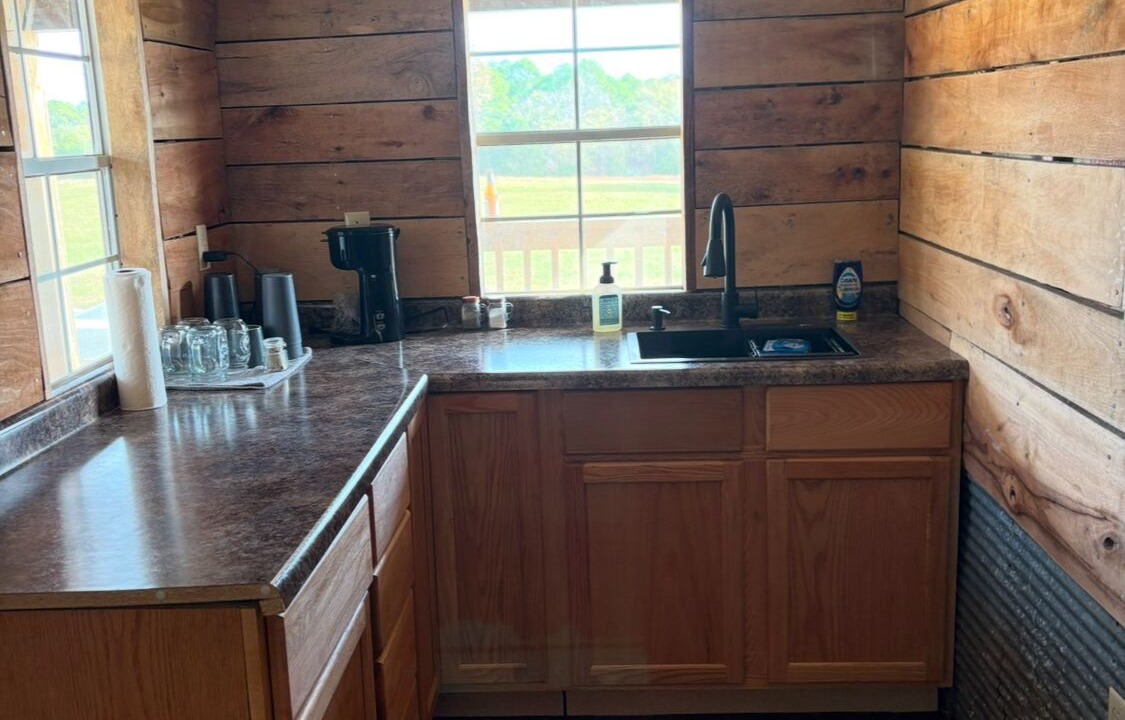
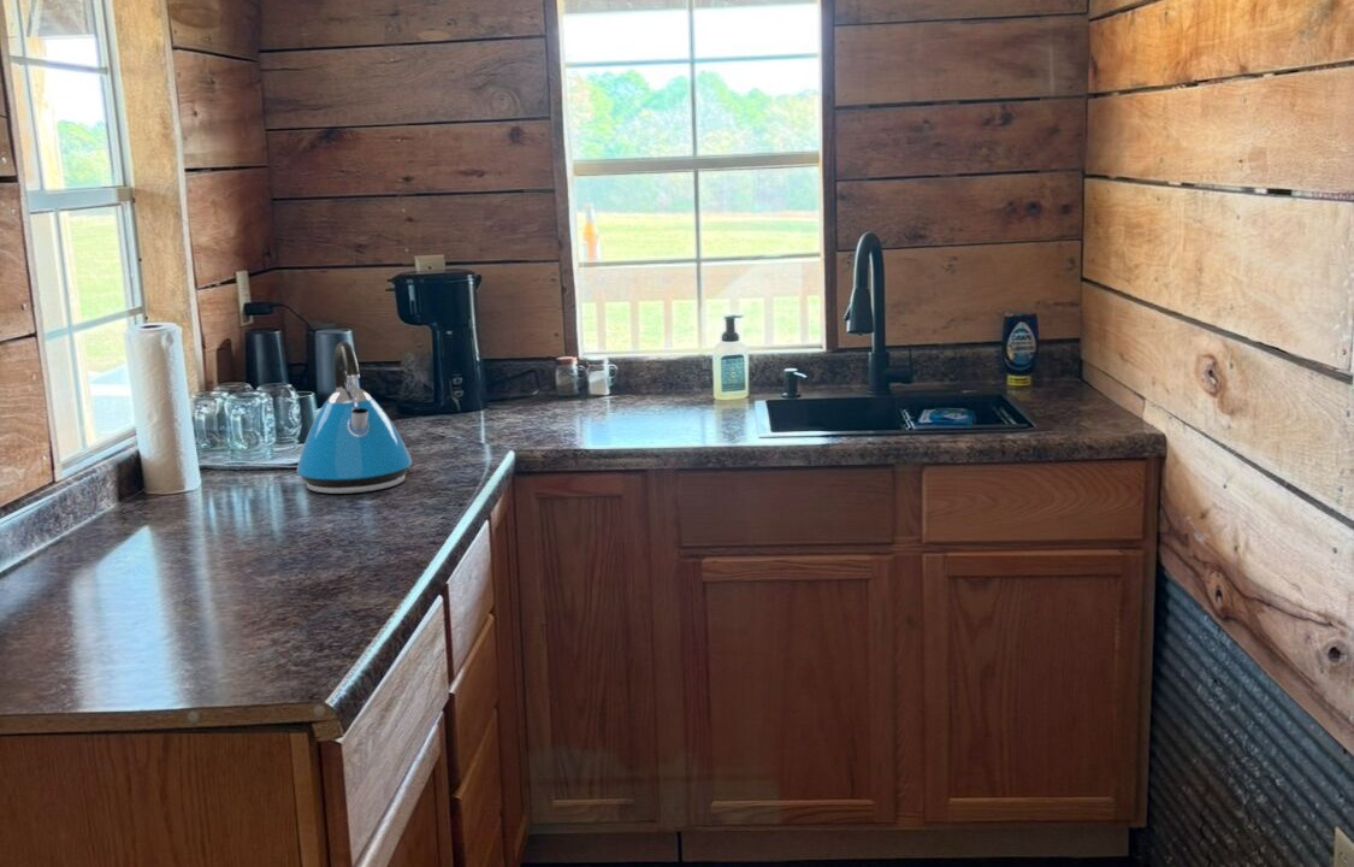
+ kettle (349, 412)
